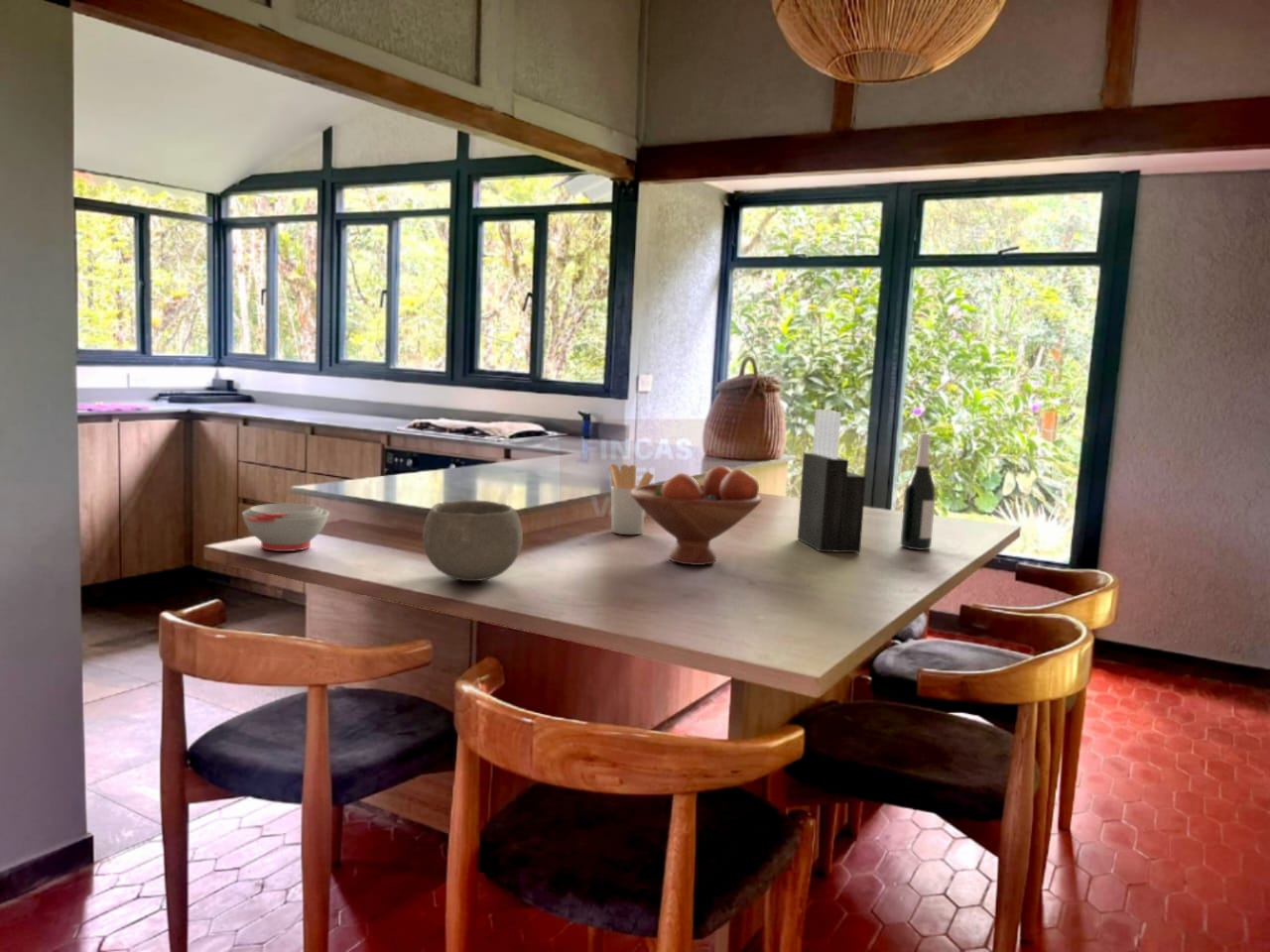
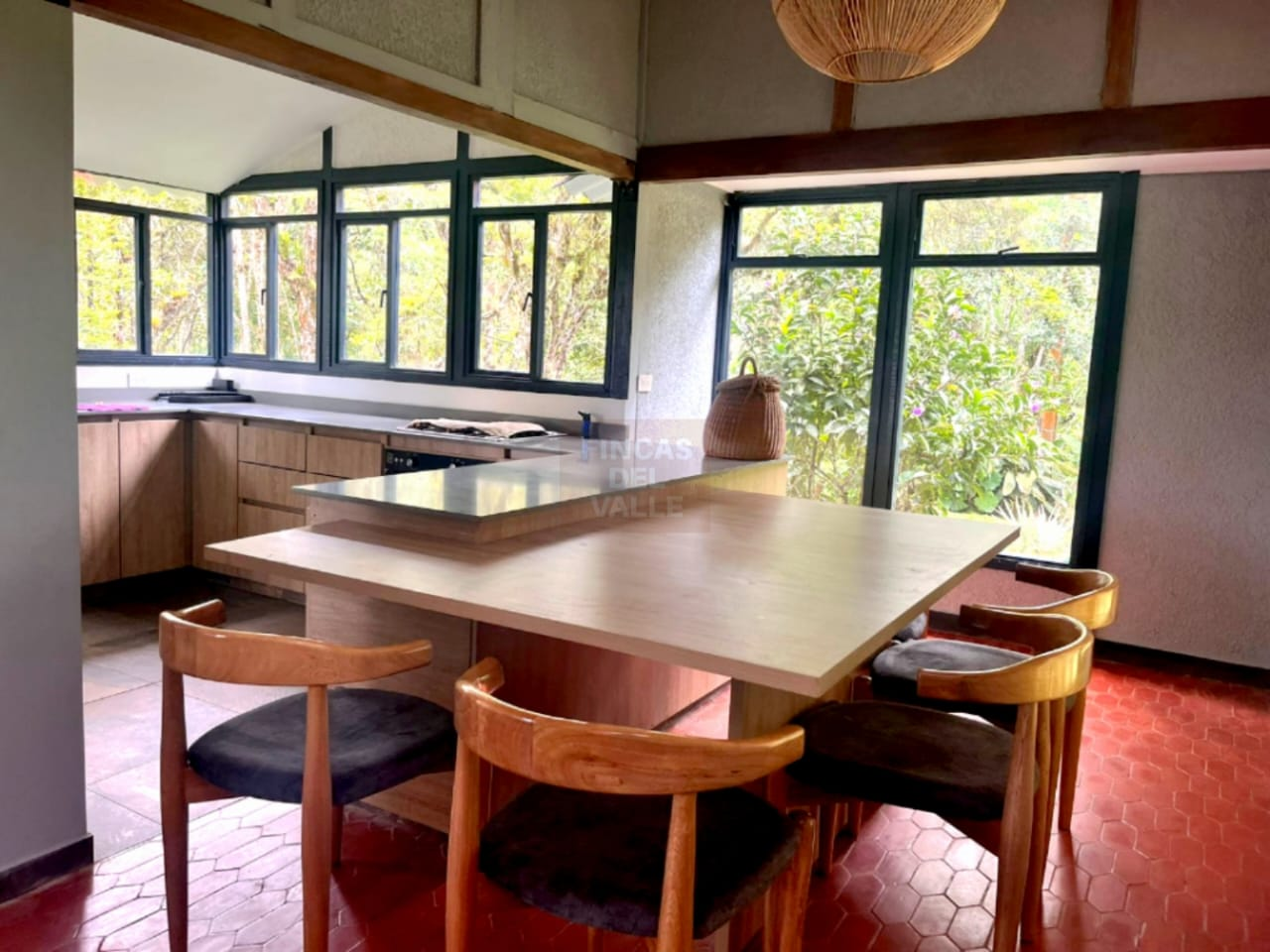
- wine bottle (920, 491)
- knife block (836, 479)
- bowl (472, 542)
- utensil holder (626, 497)
- soup bowl (284, 528)
- fruit bowl (695, 514)
